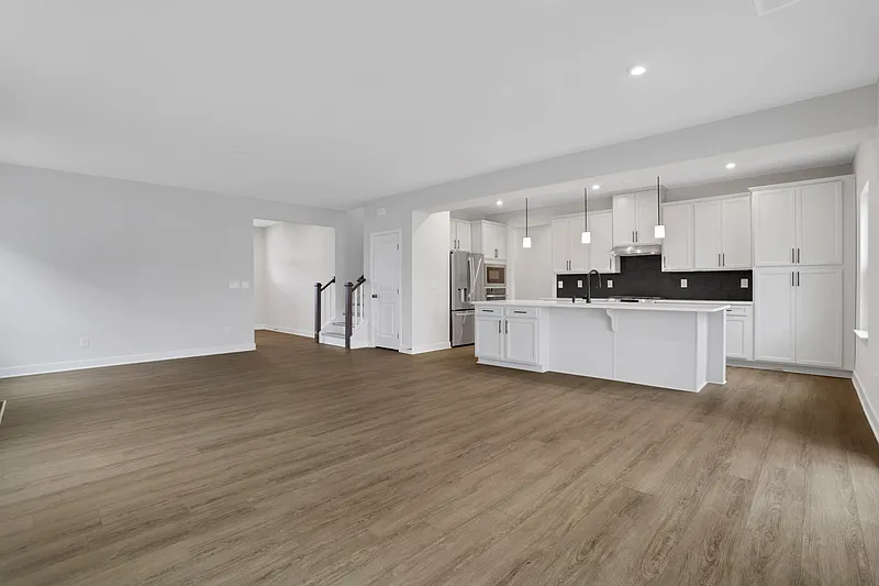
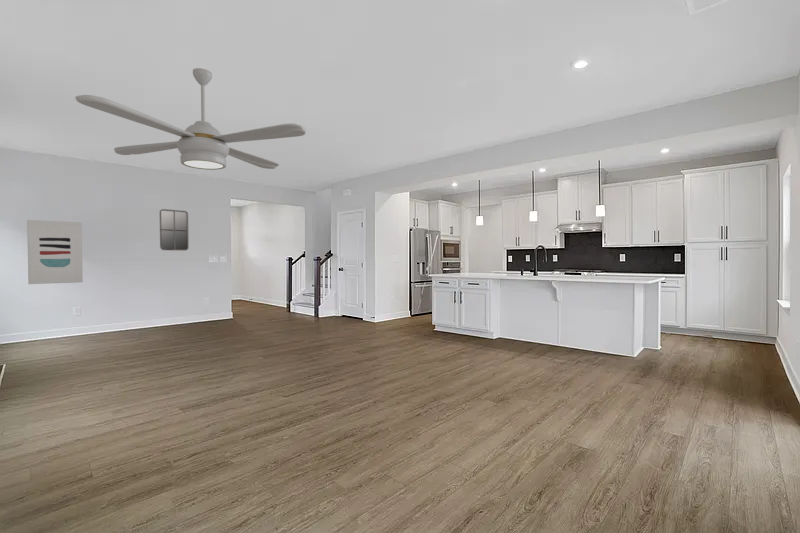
+ wall art (55, 252)
+ home mirror (174, 230)
+ ceiling fan (203, 118)
